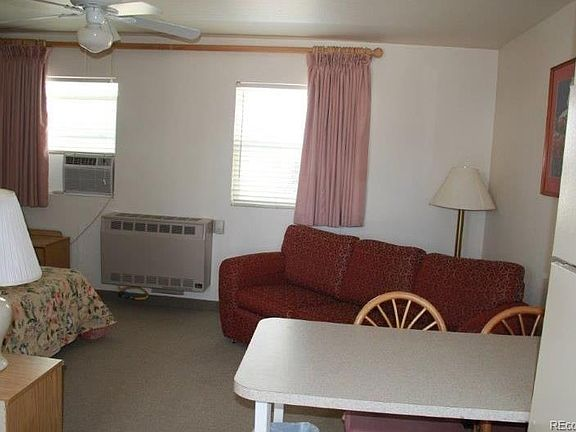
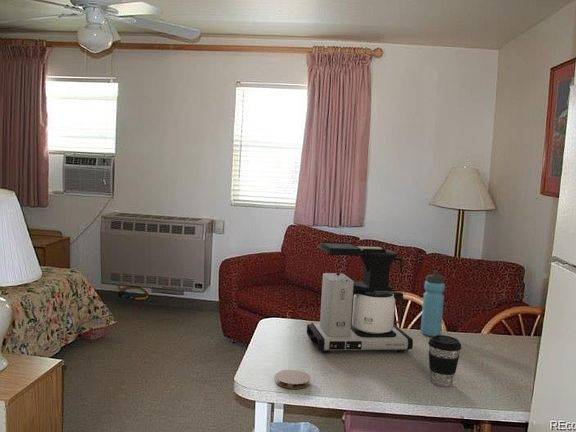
+ coaster (292, 378)
+ coffee maker (361, 296)
+ water bottle (433, 302)
+ coffee cup (443, 360)
